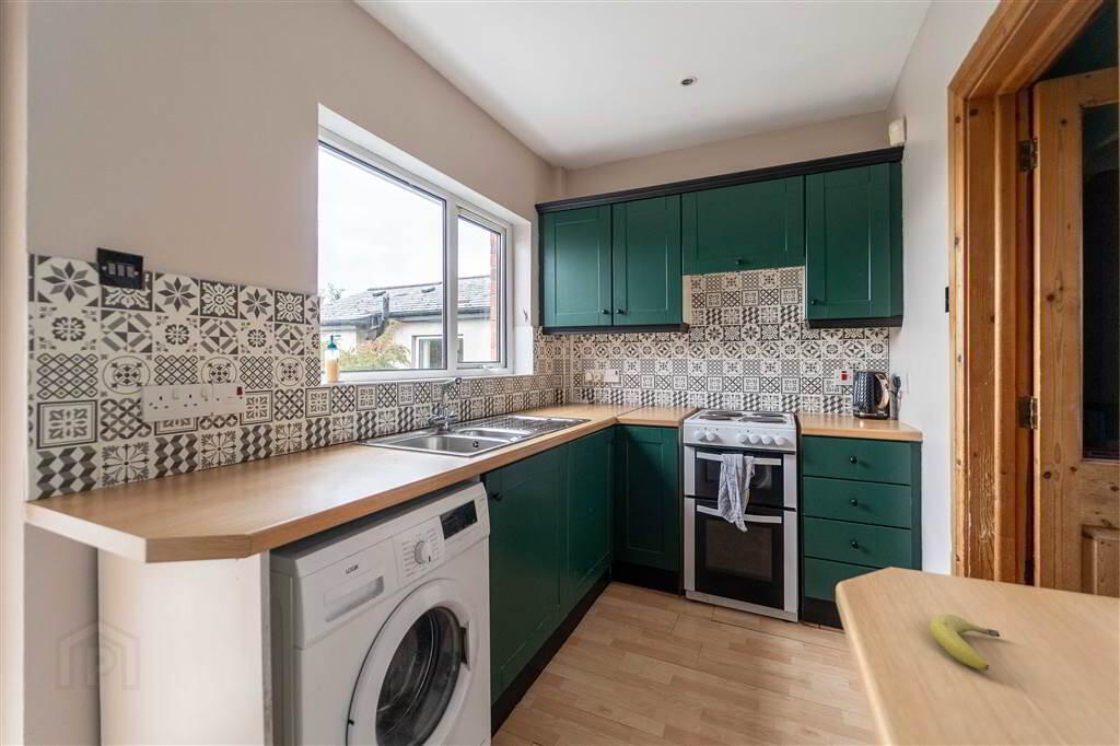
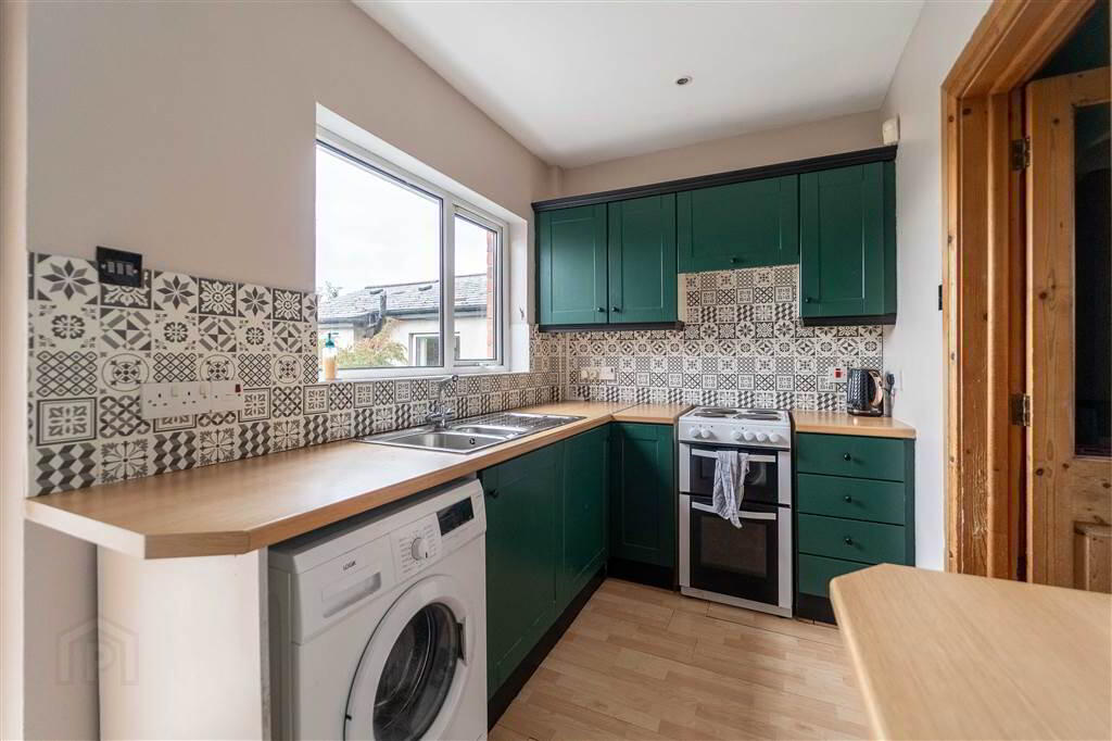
- fruit (962, 632)
